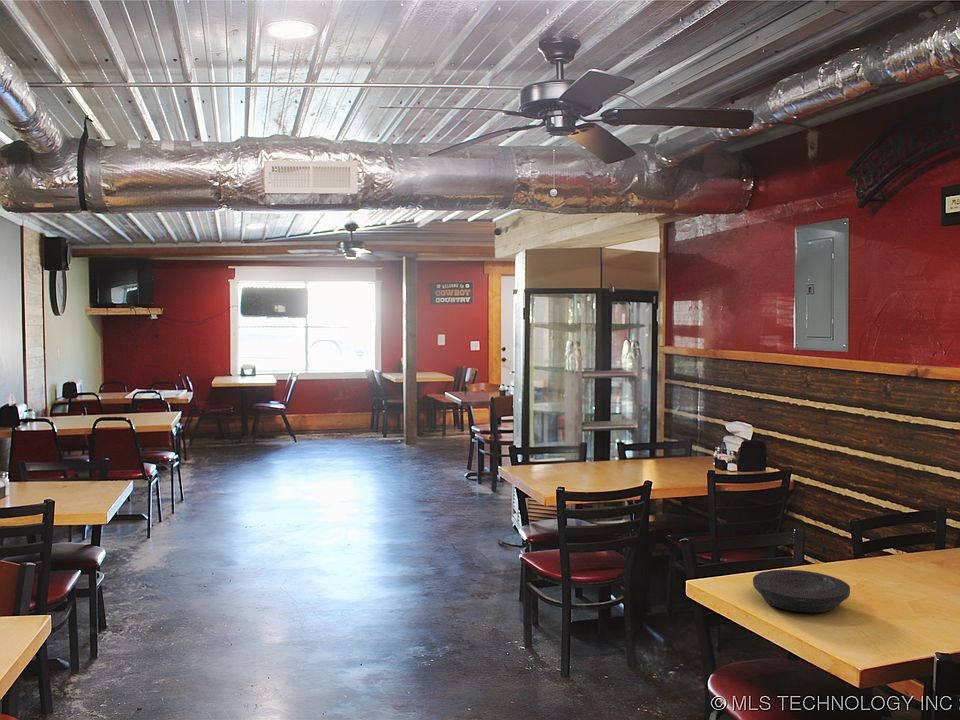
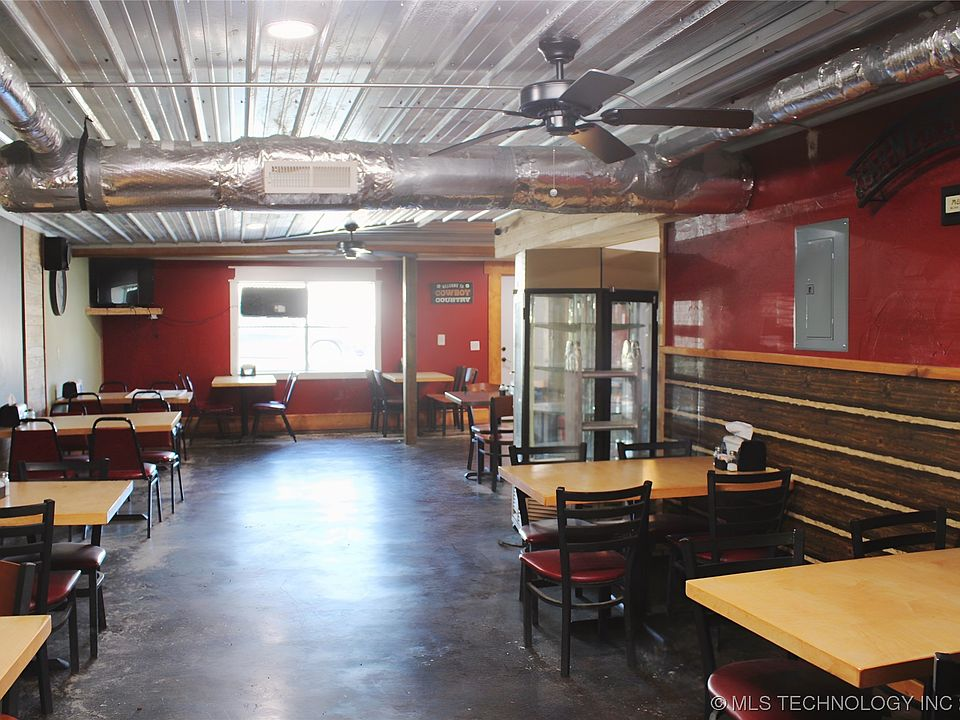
- plate (800, 593)
